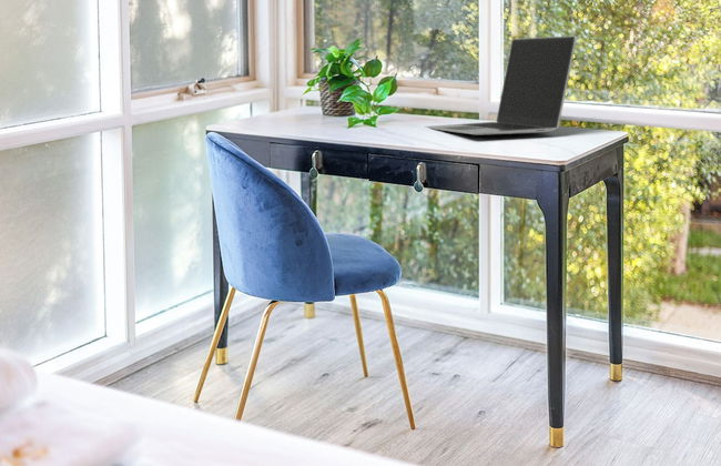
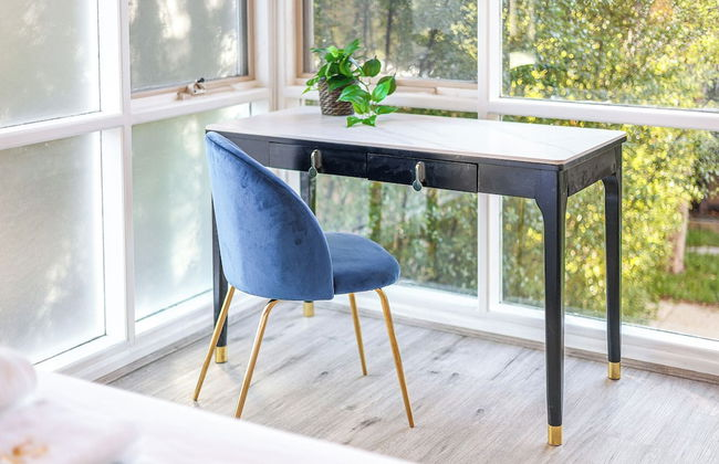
- laptop (502, 87)
